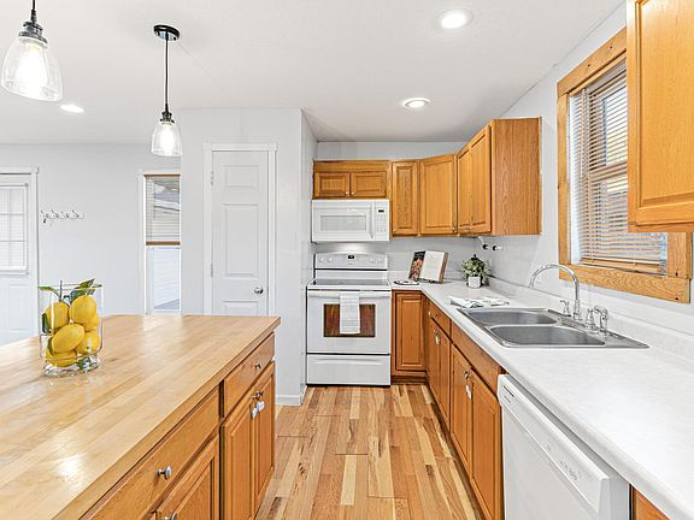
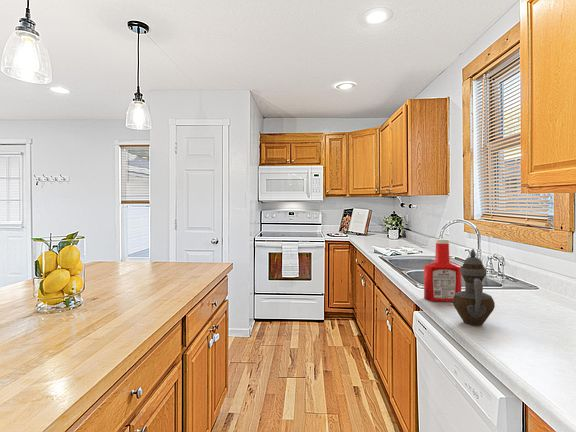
+ soap bottle (442, 269)
+ teapot (473, 286)
